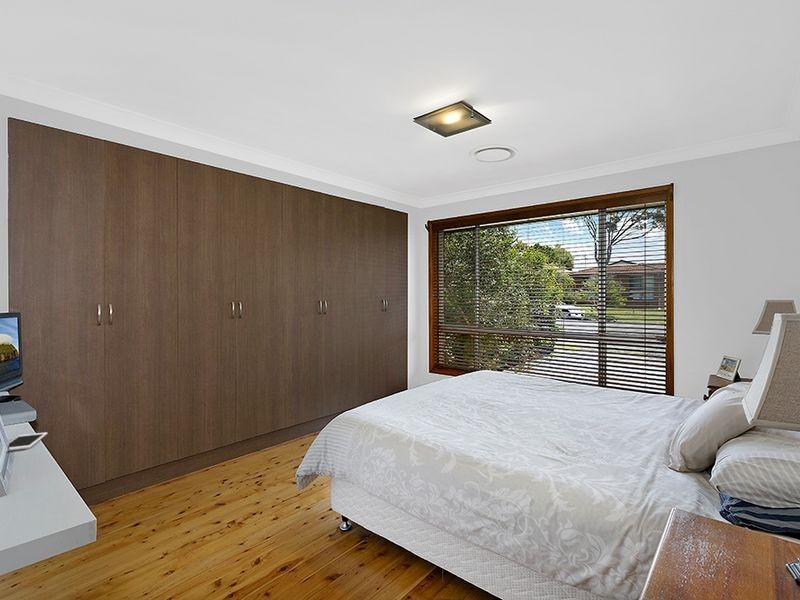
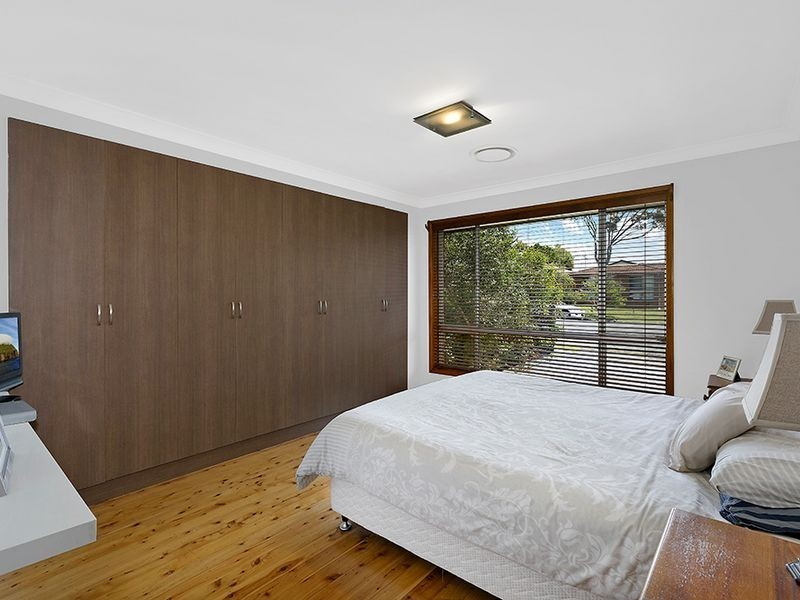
- cell phone (24, 441)
